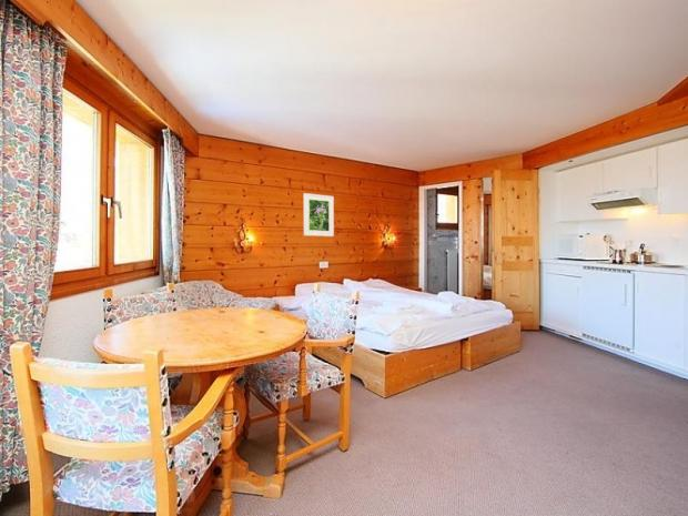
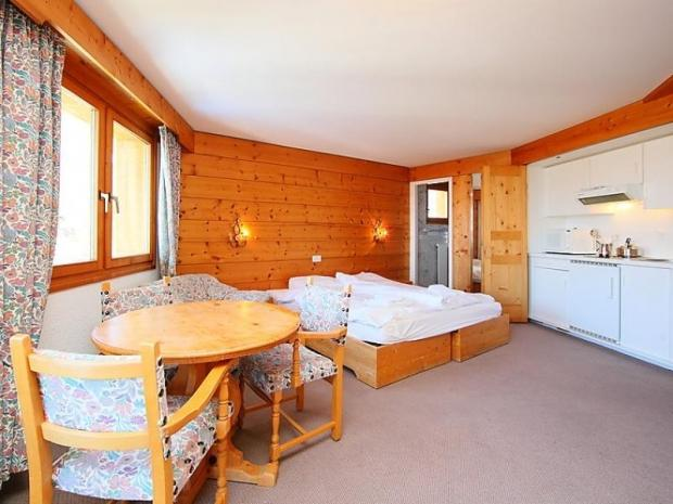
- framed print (318, 215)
